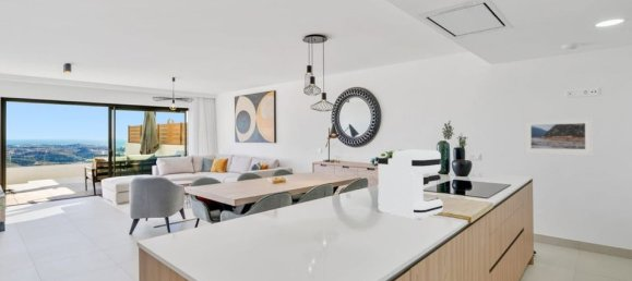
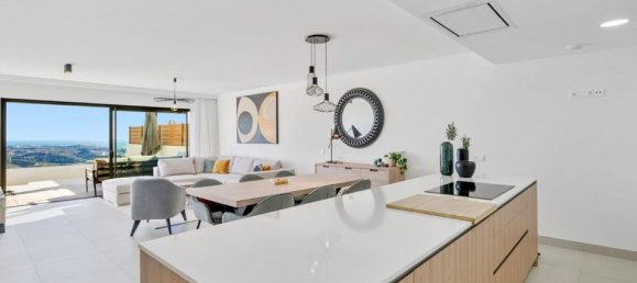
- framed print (557, 136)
- coffee maker (412, 181)
